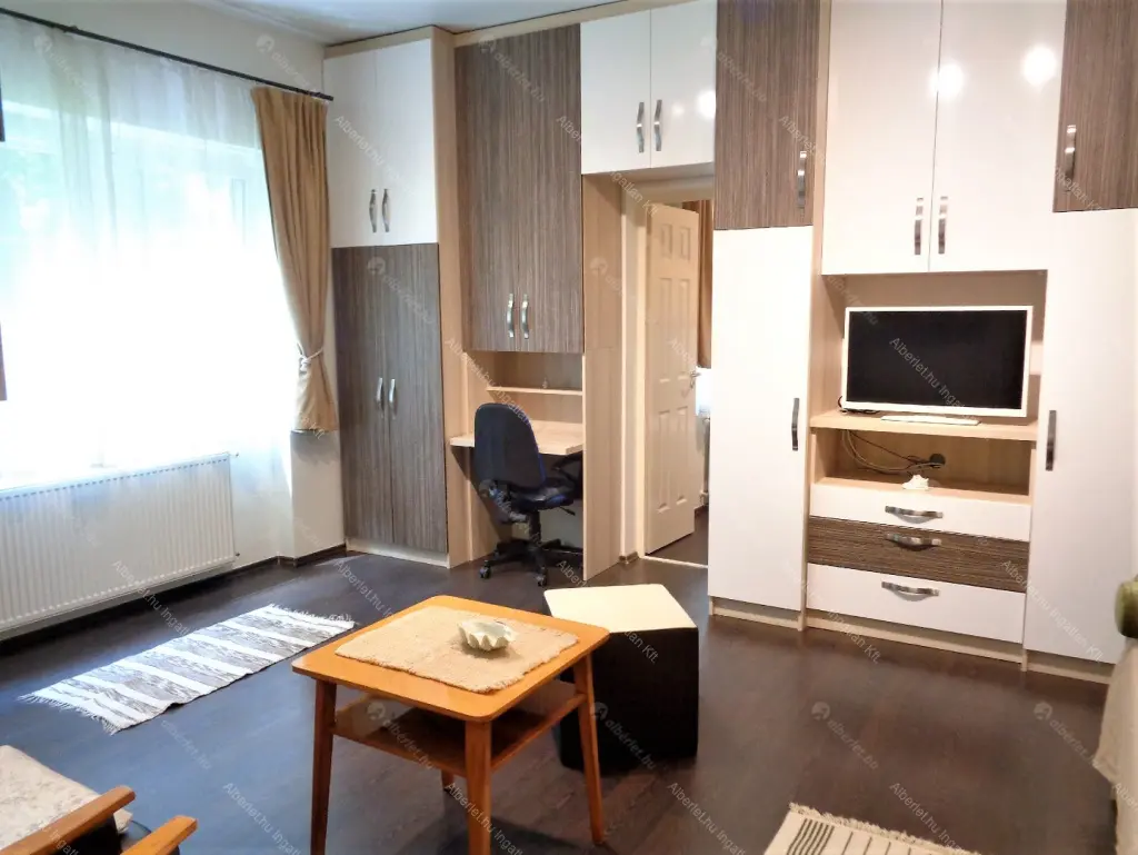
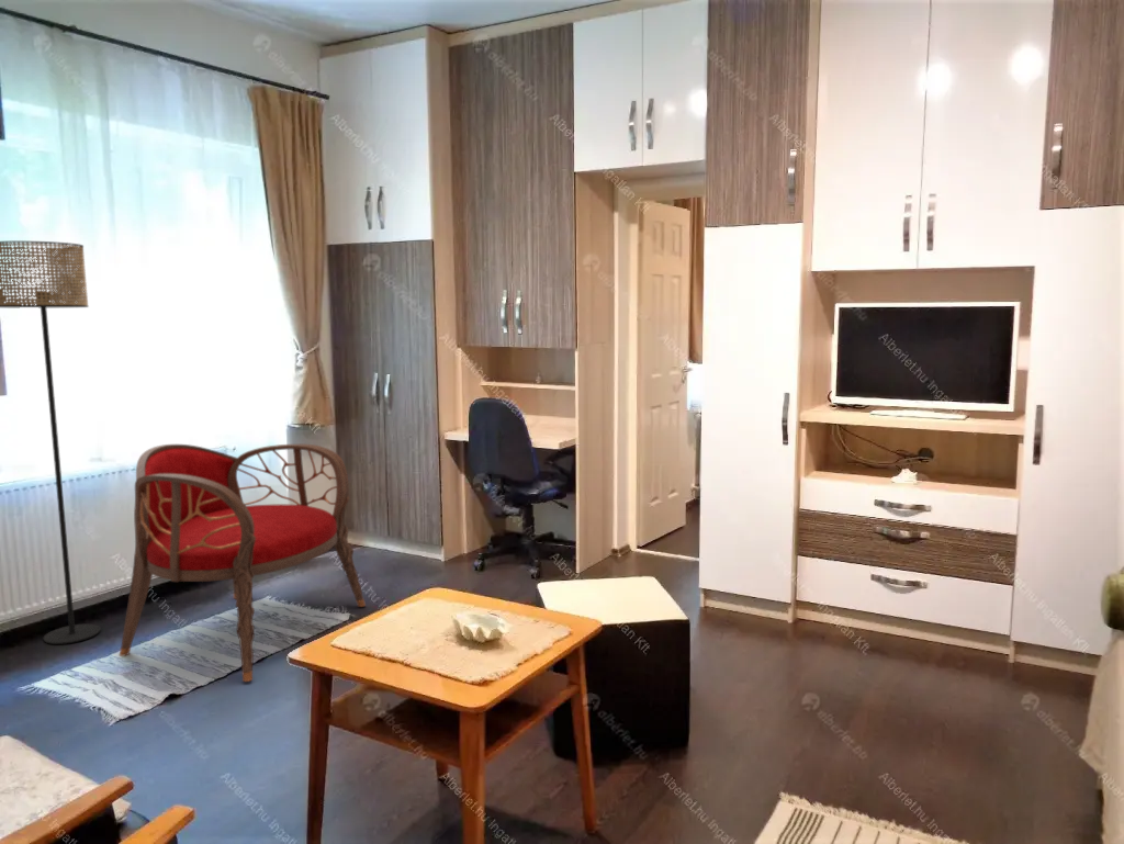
+ armchair (239, 541)
+ floor lamp (55, 444)
